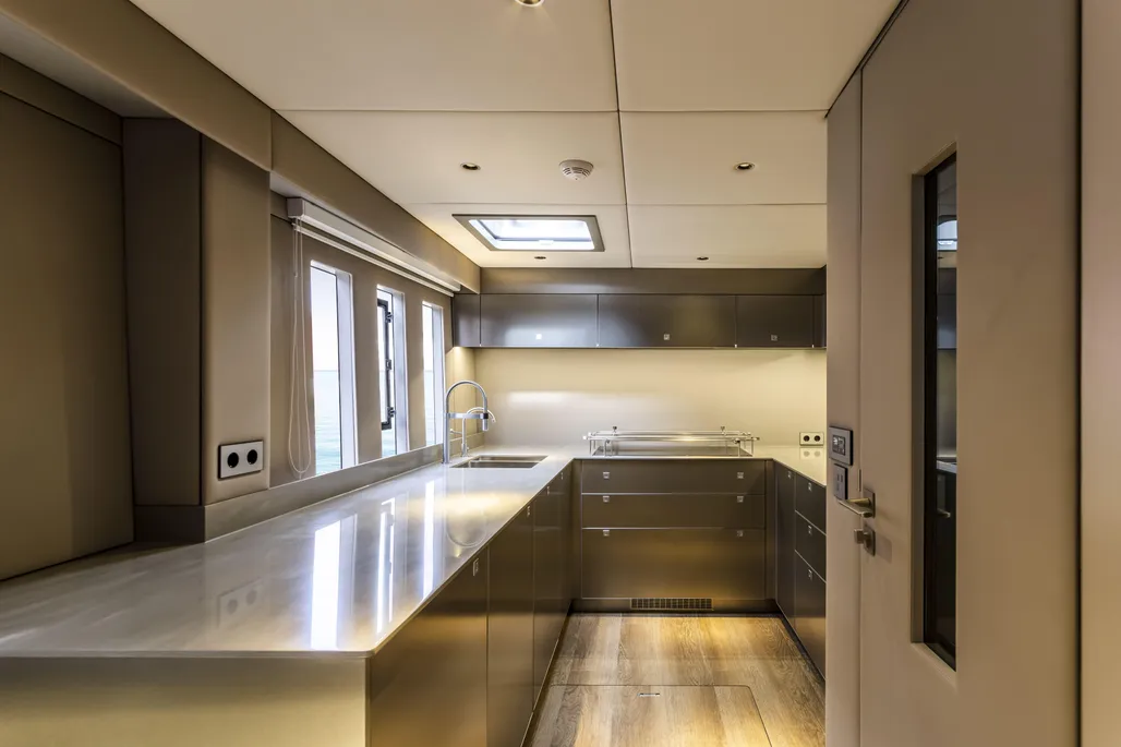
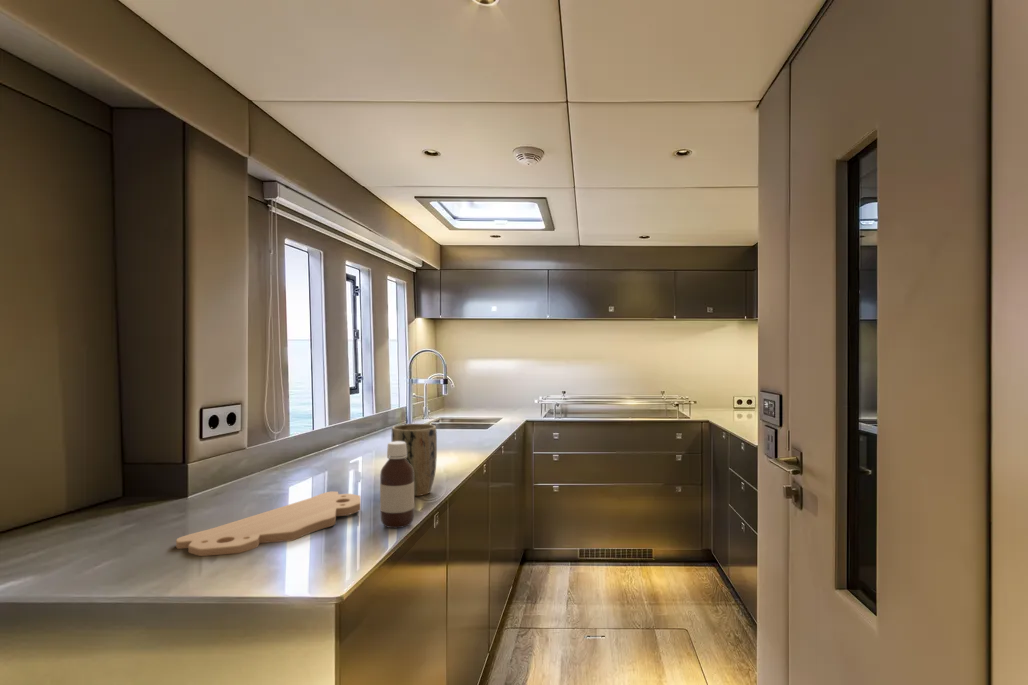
+ bottle (397, 483)
+ plant pot (414, 459)
+ cutting board (287, 521)
